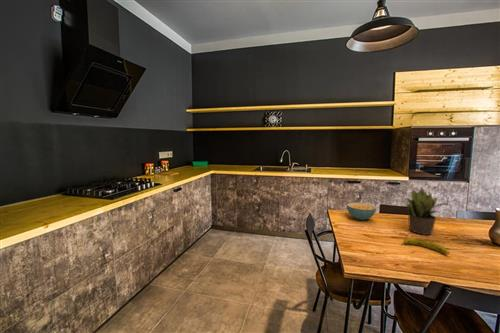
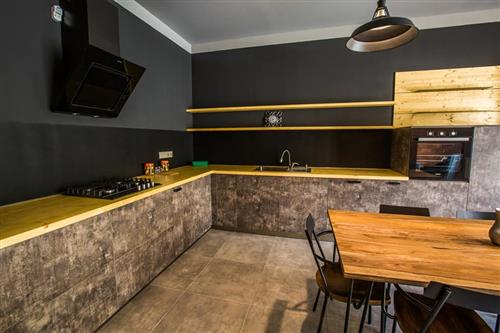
- potted plant (426, 209)
- fruit (425, 245)
- cereal bowl (360, 212)
